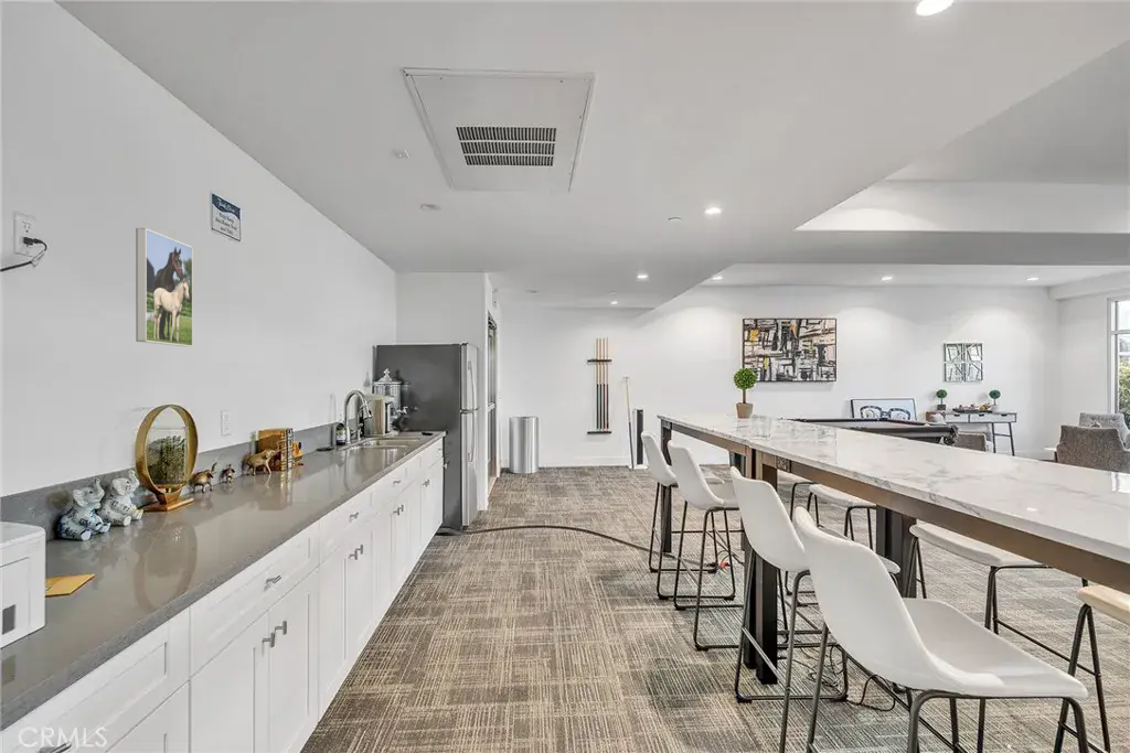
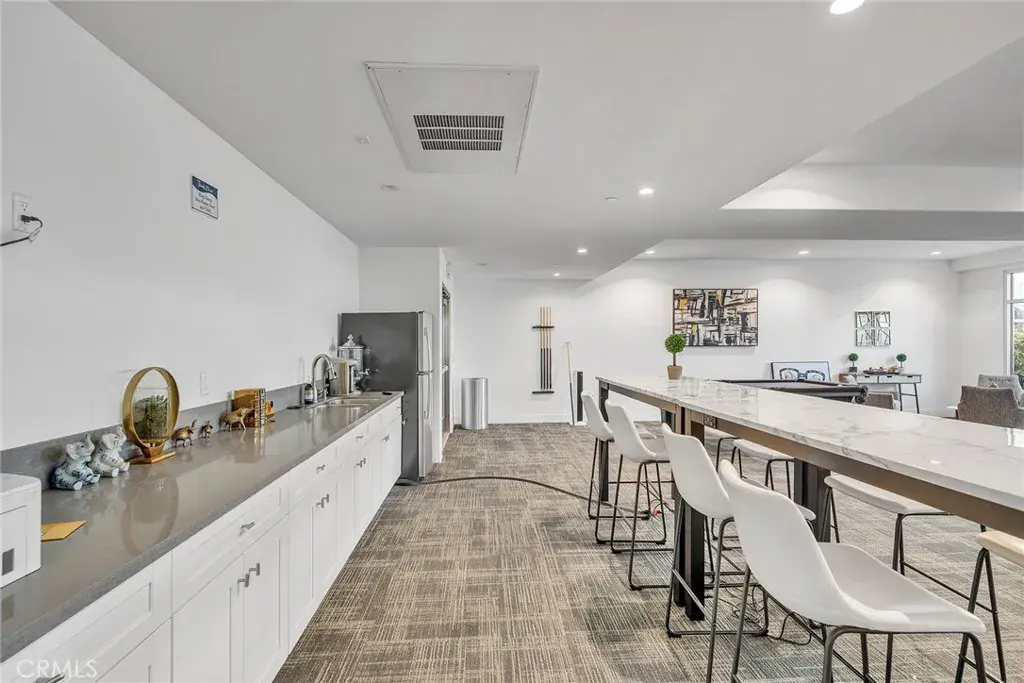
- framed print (166, 291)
